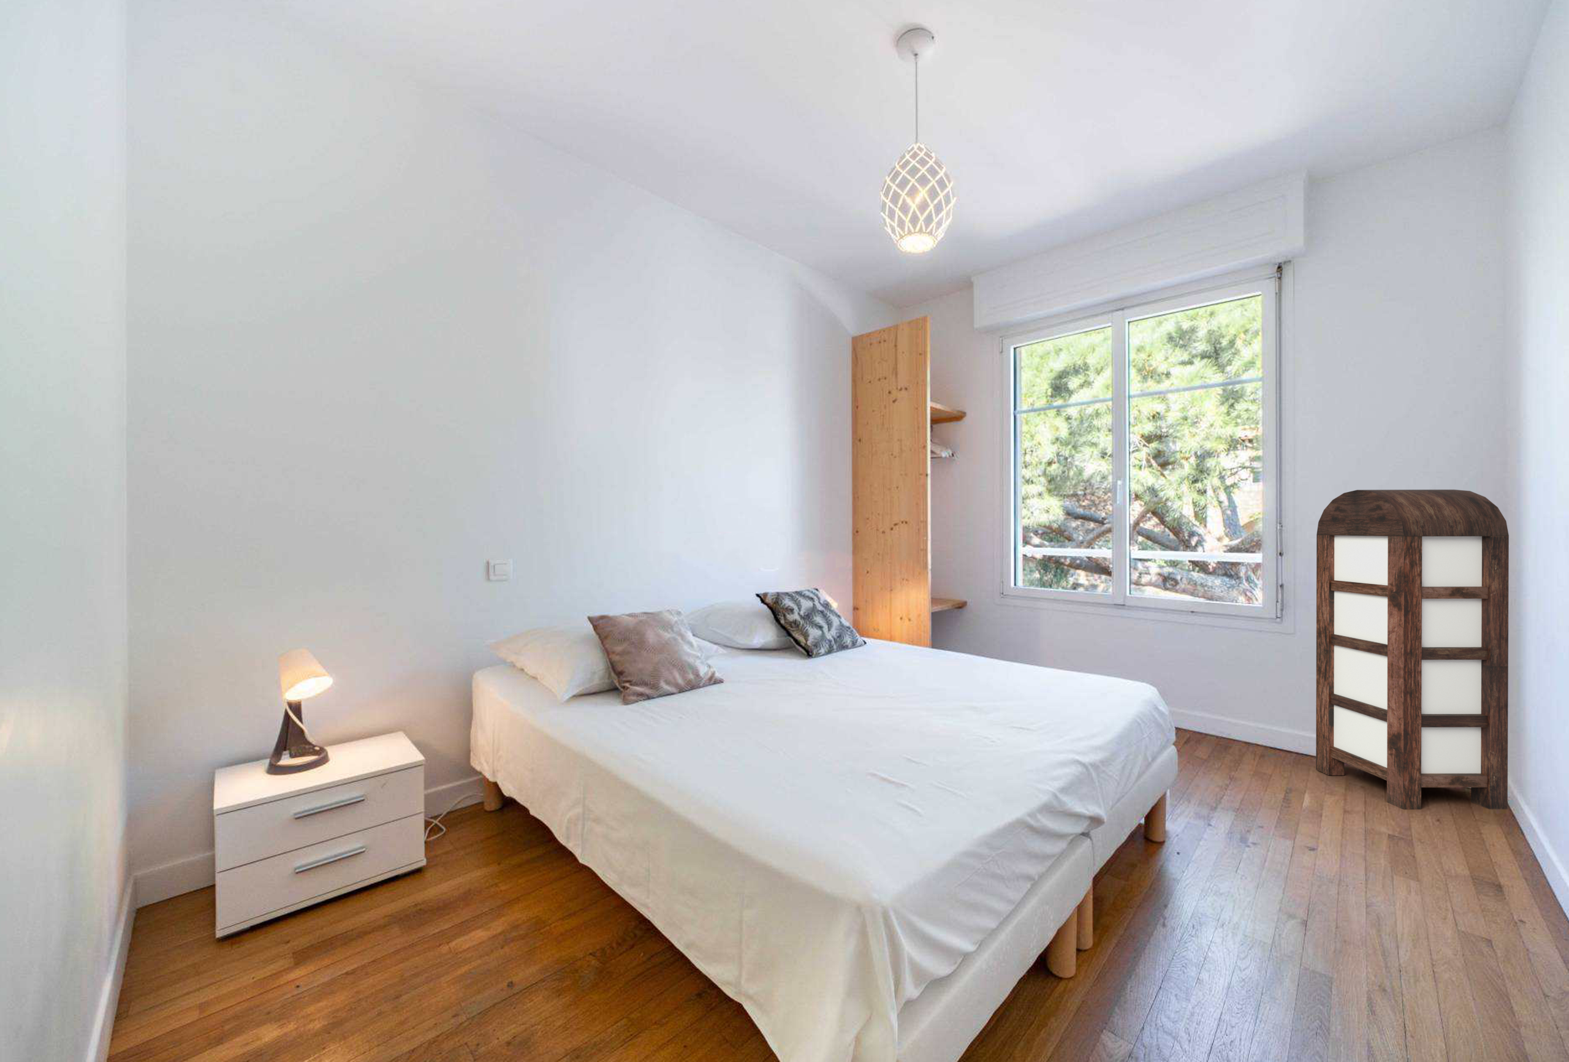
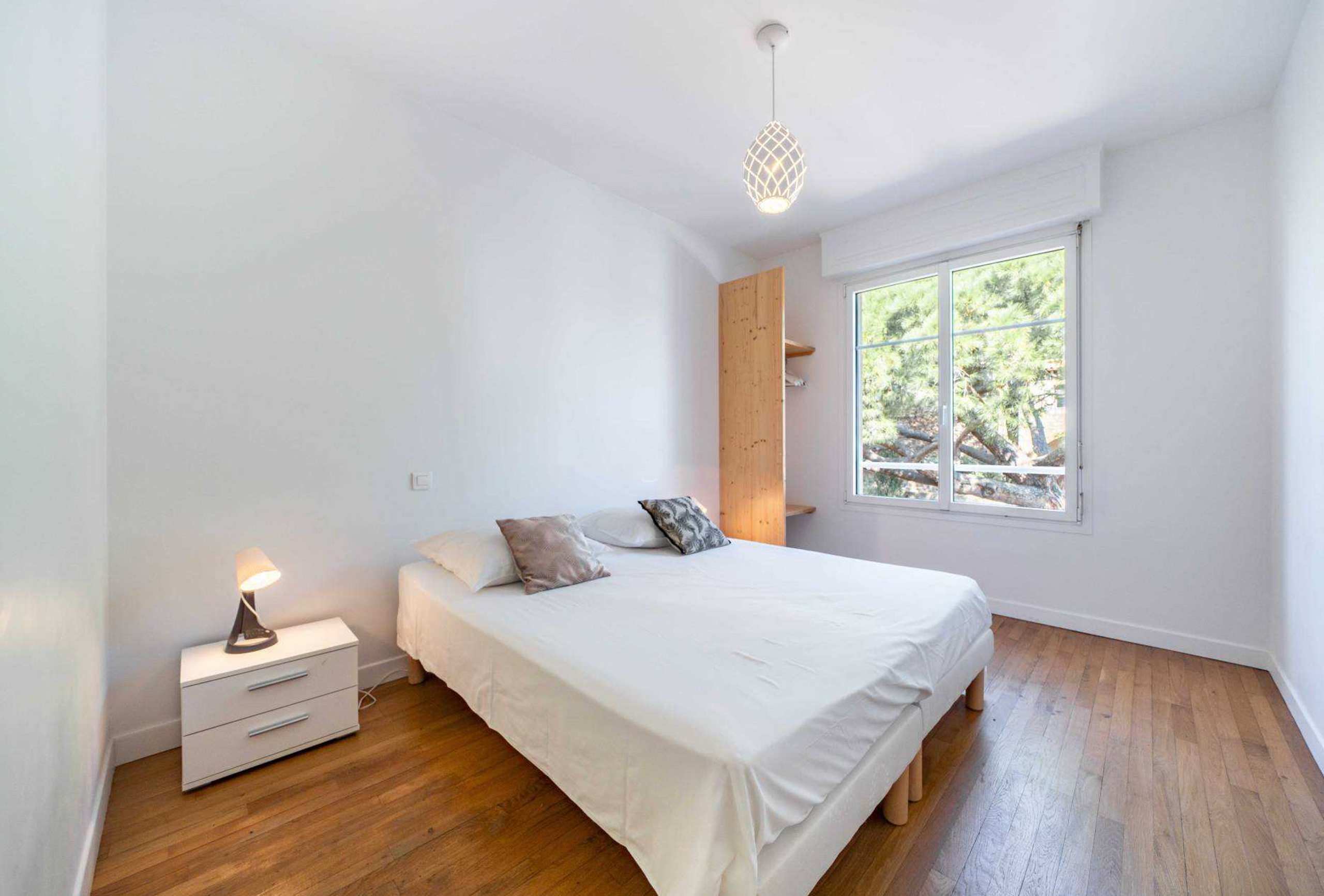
- bookshelf (1404, 639)
